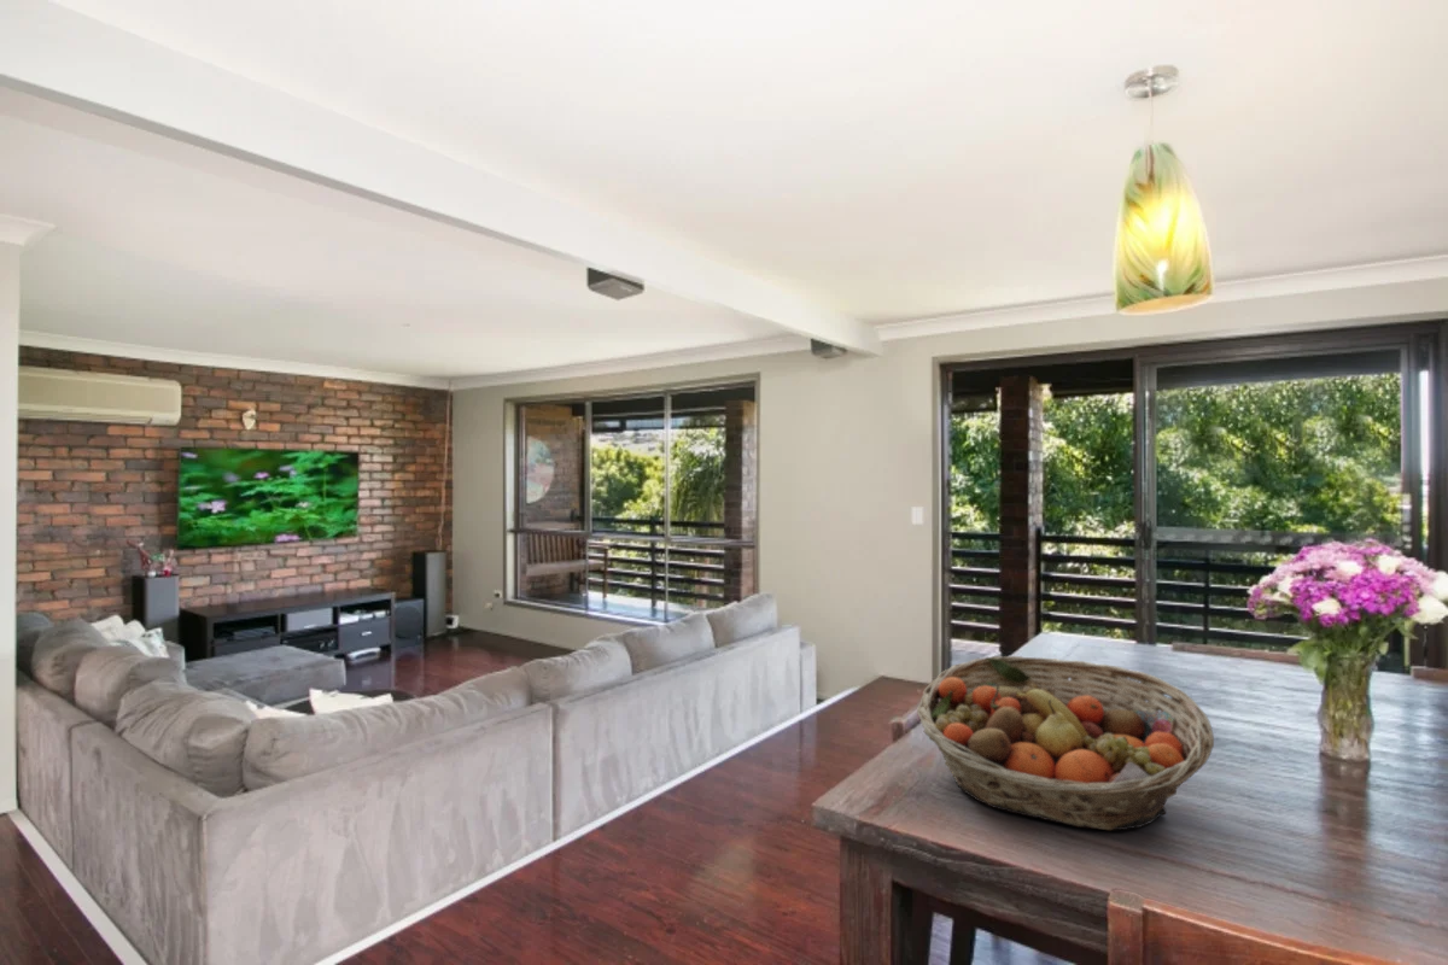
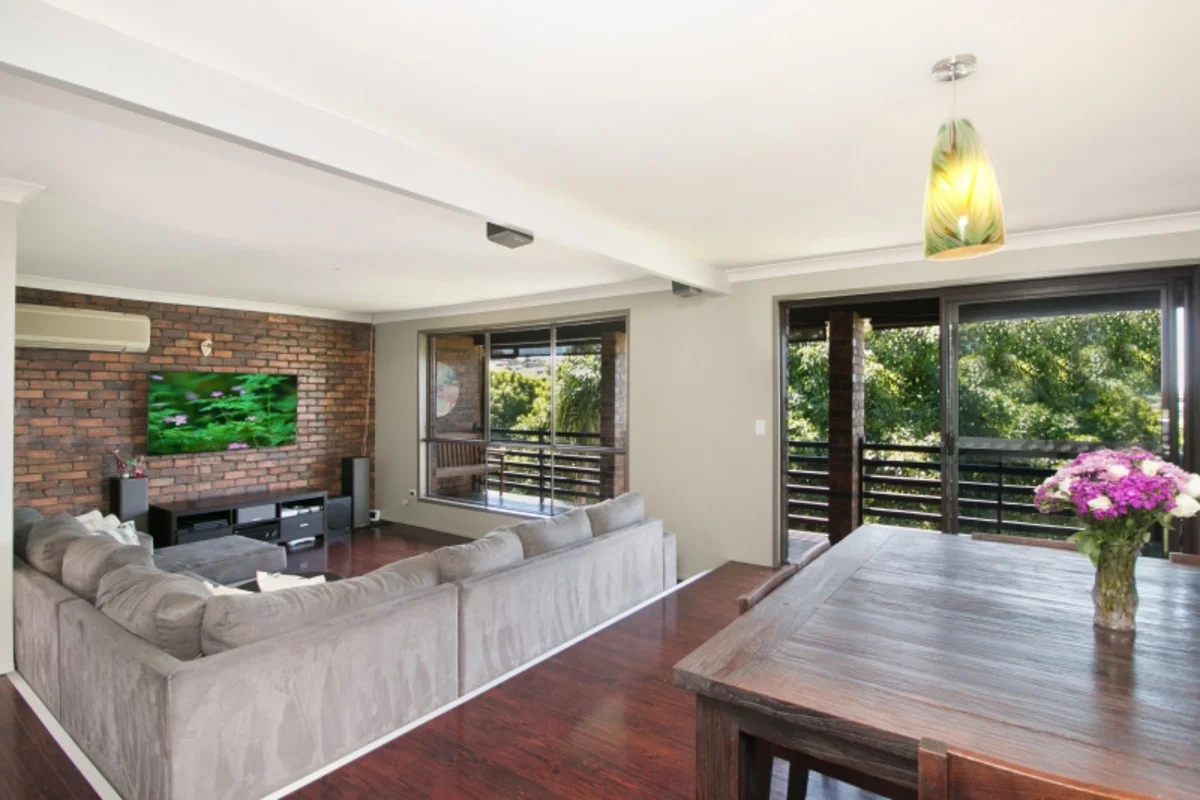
- fruit basket (1053, 733)
